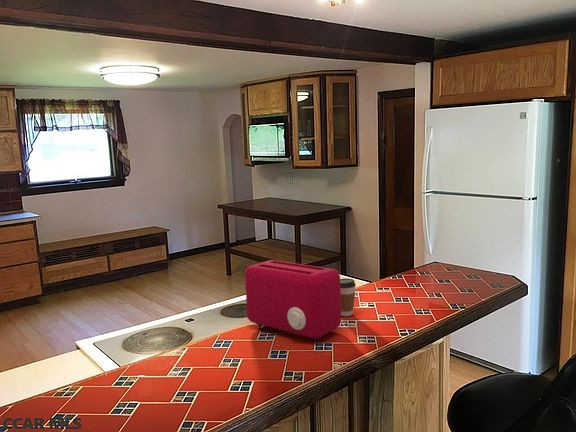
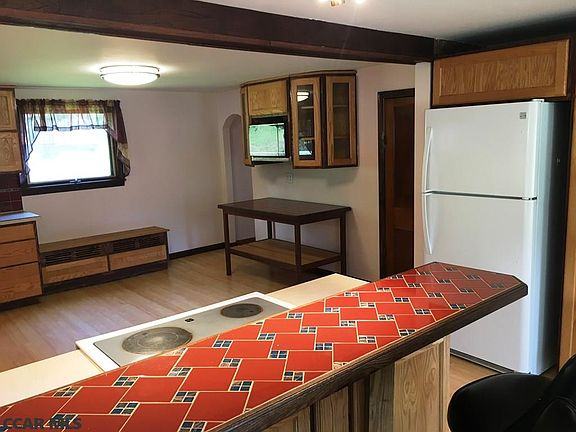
- toaster (290, 298)
- coffee cup (345, 297)
